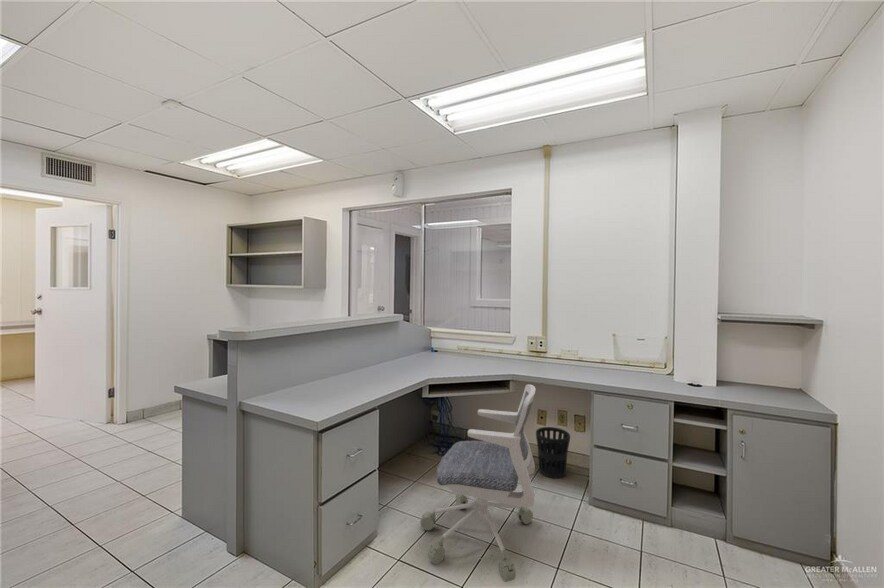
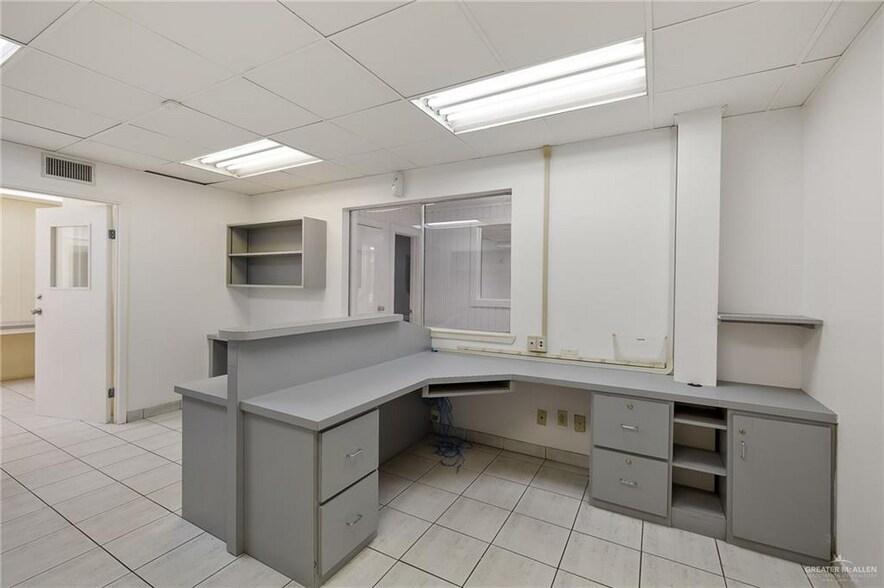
- office chair (482, 461)
- wastebasket (553, 452)
